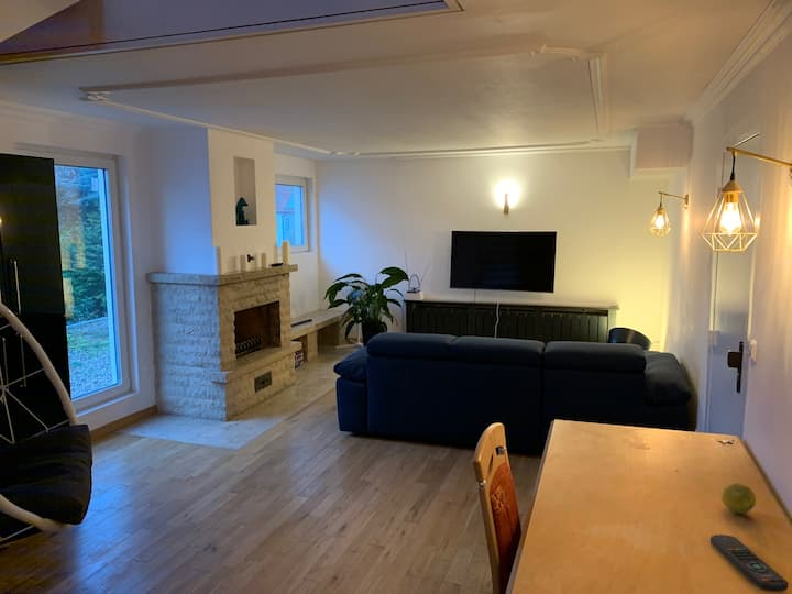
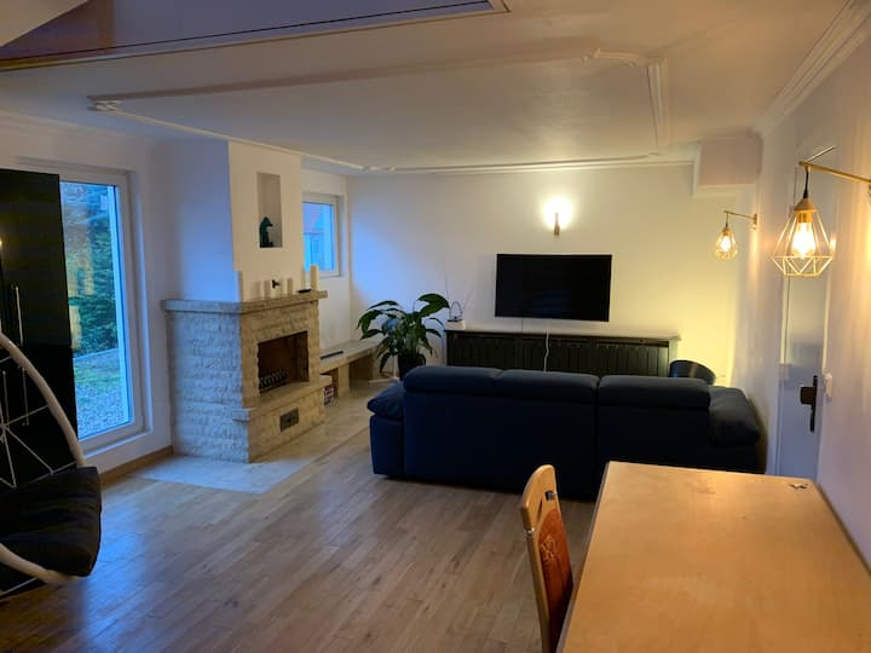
- remote control (746, 560)
- fruit (738, 497)
